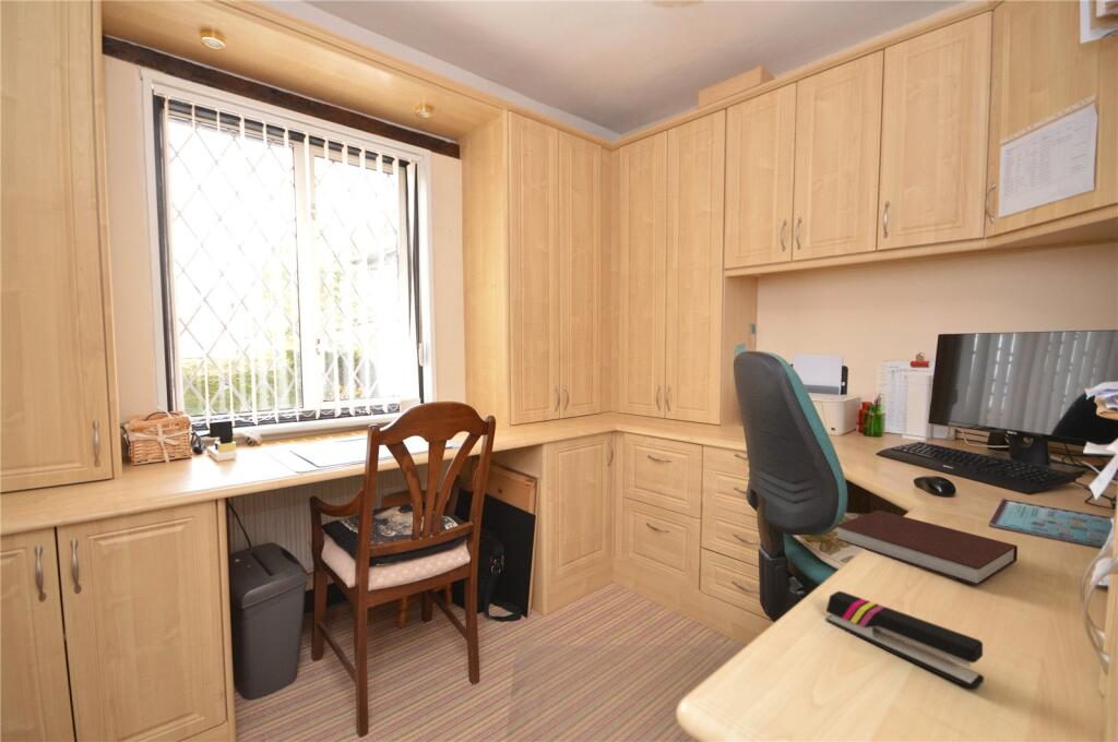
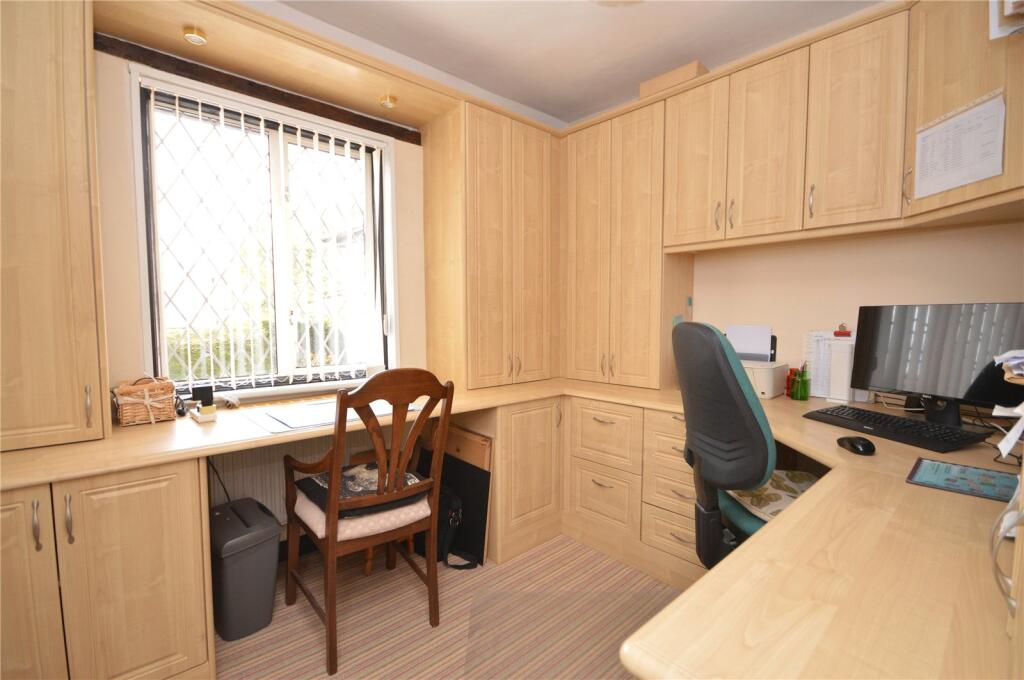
- stapler (897, 631)
- notebook (920, 541)
